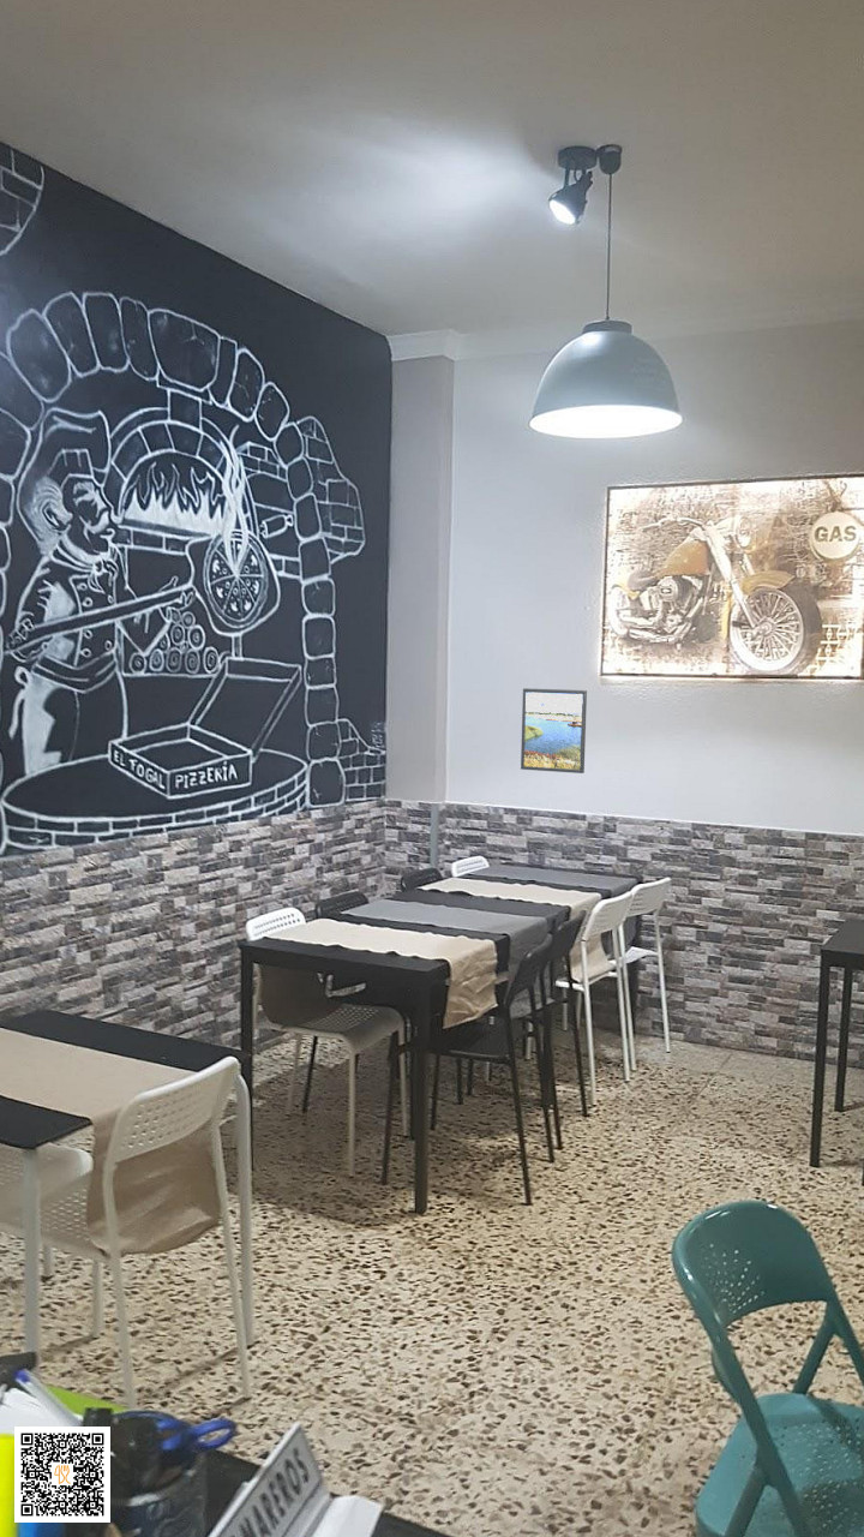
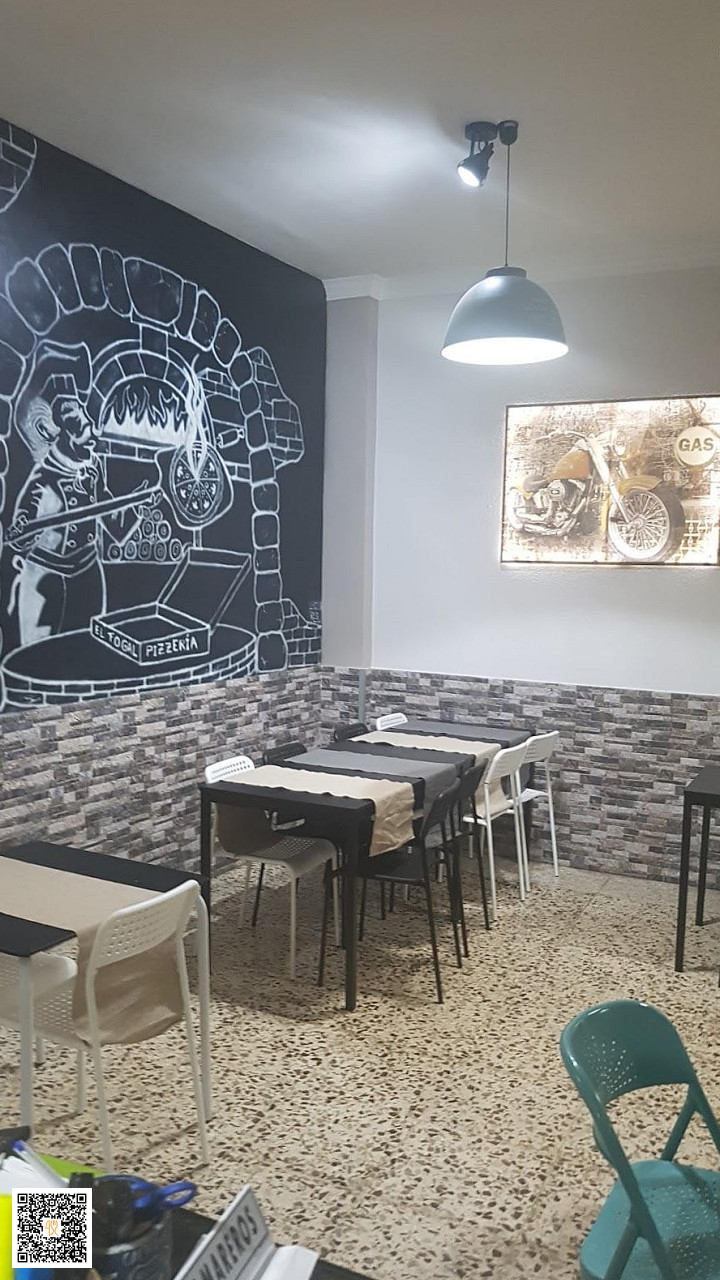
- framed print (553, 730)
